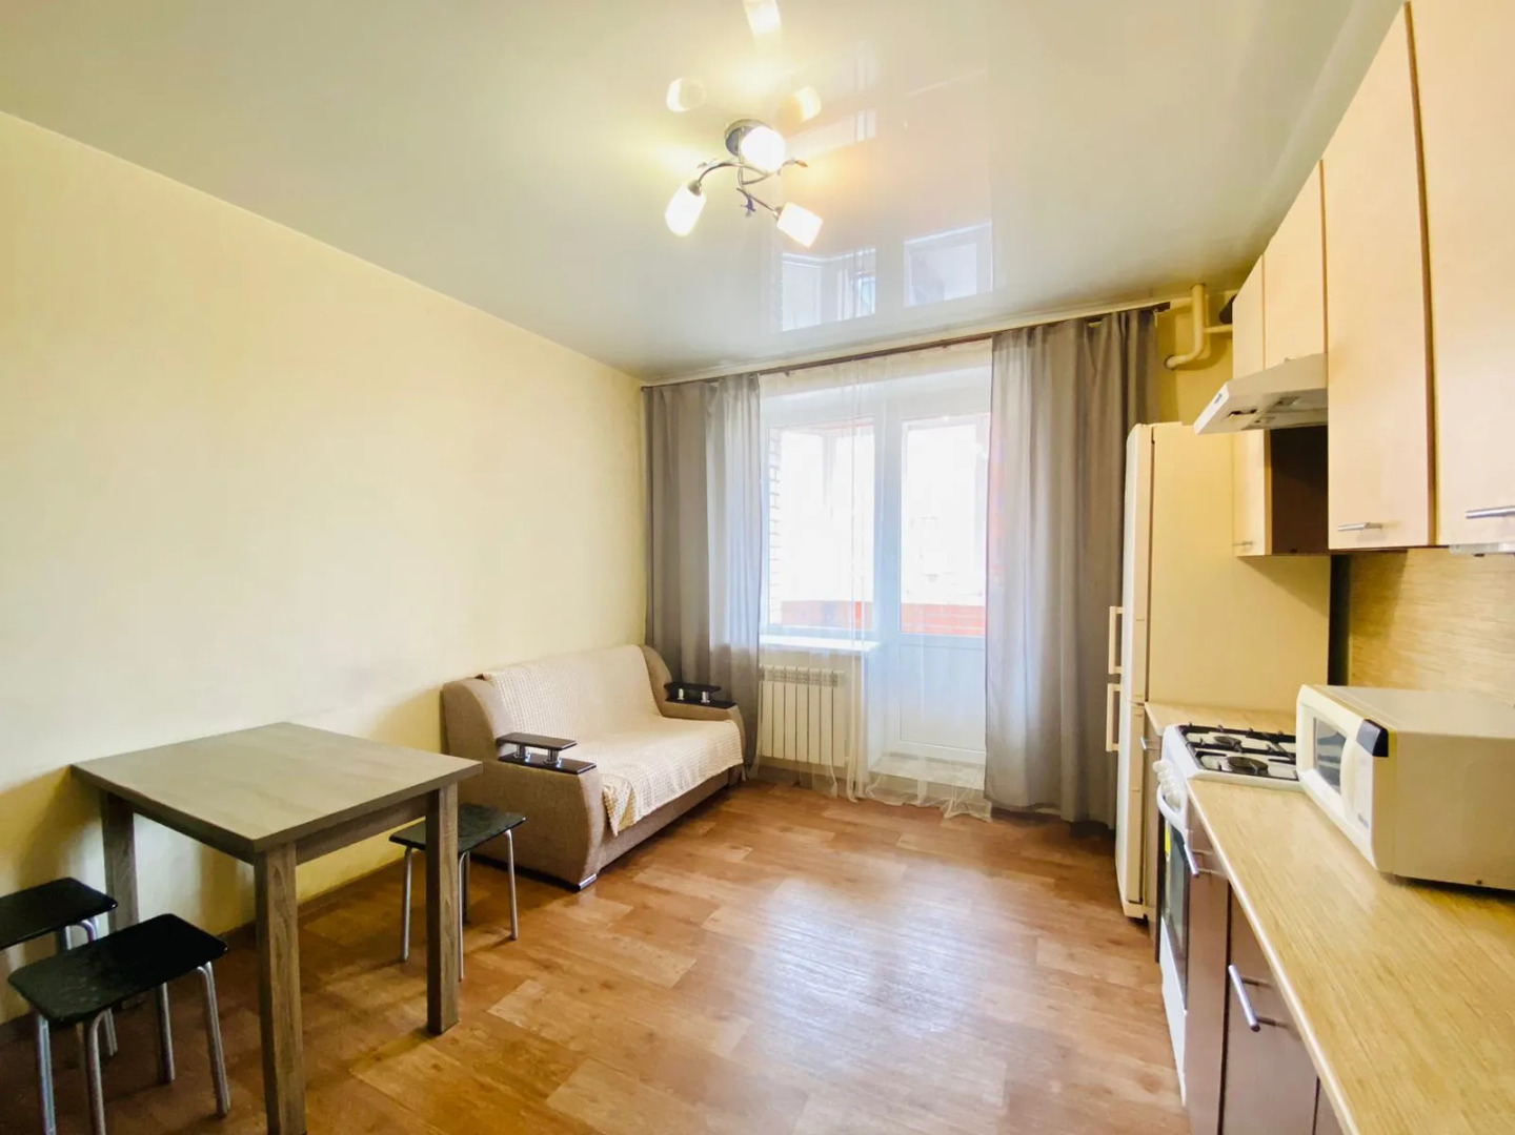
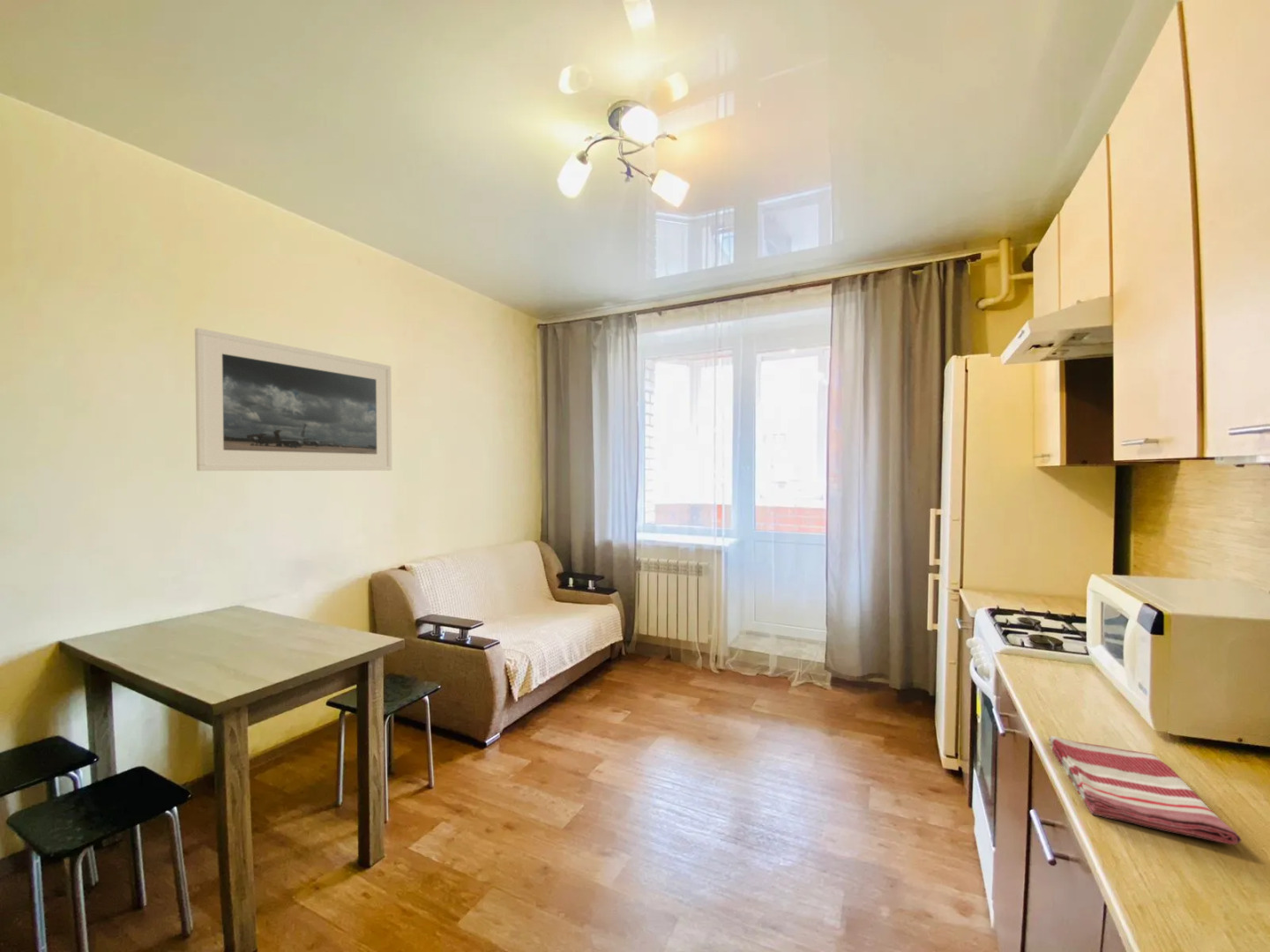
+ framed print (308, 410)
+ dish towel (1128, 780)
